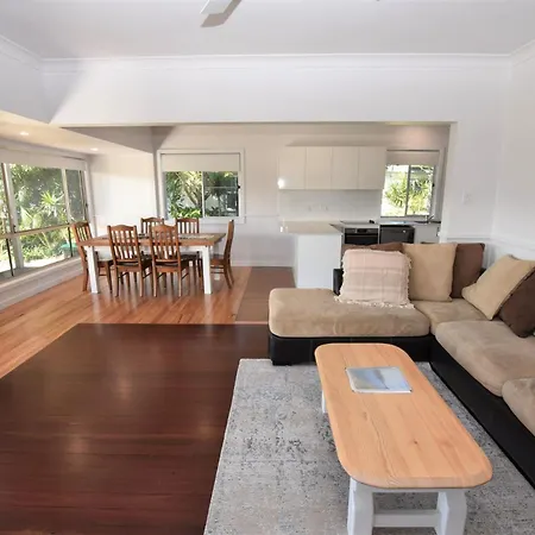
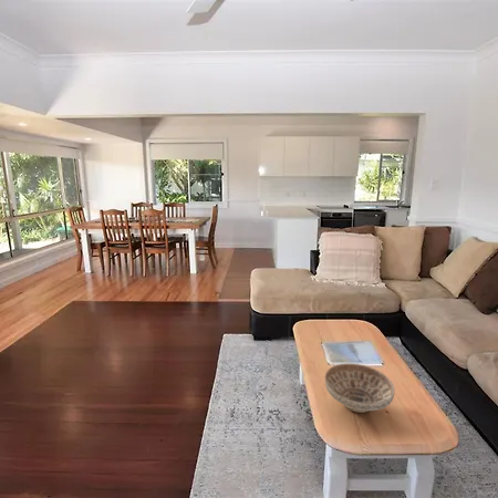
+ decorative bowl (357, 393)
